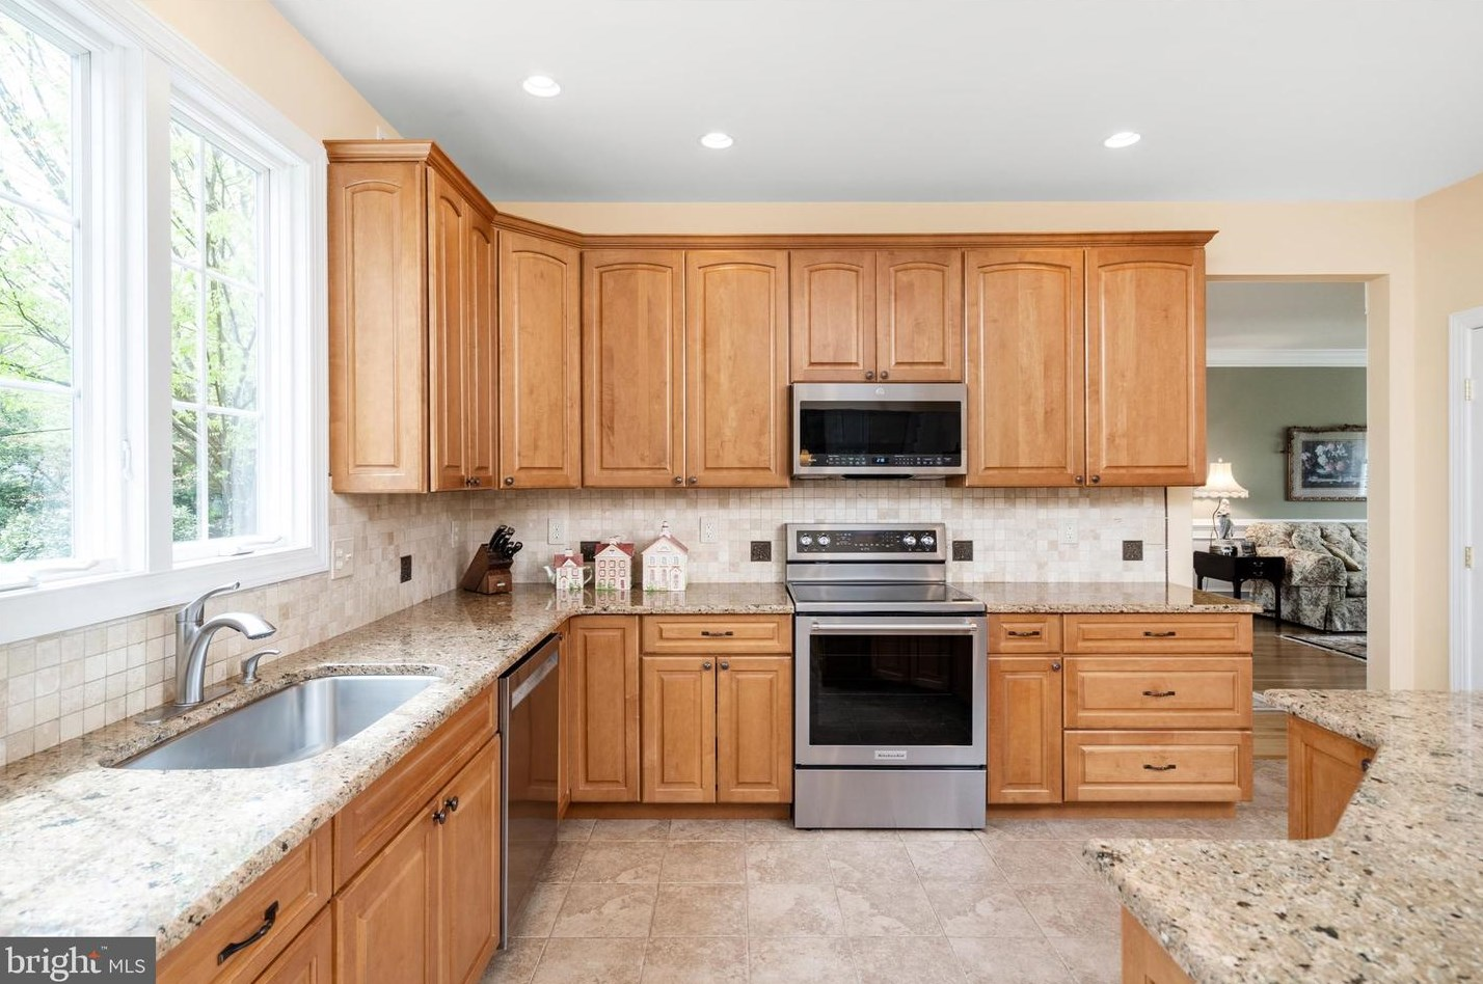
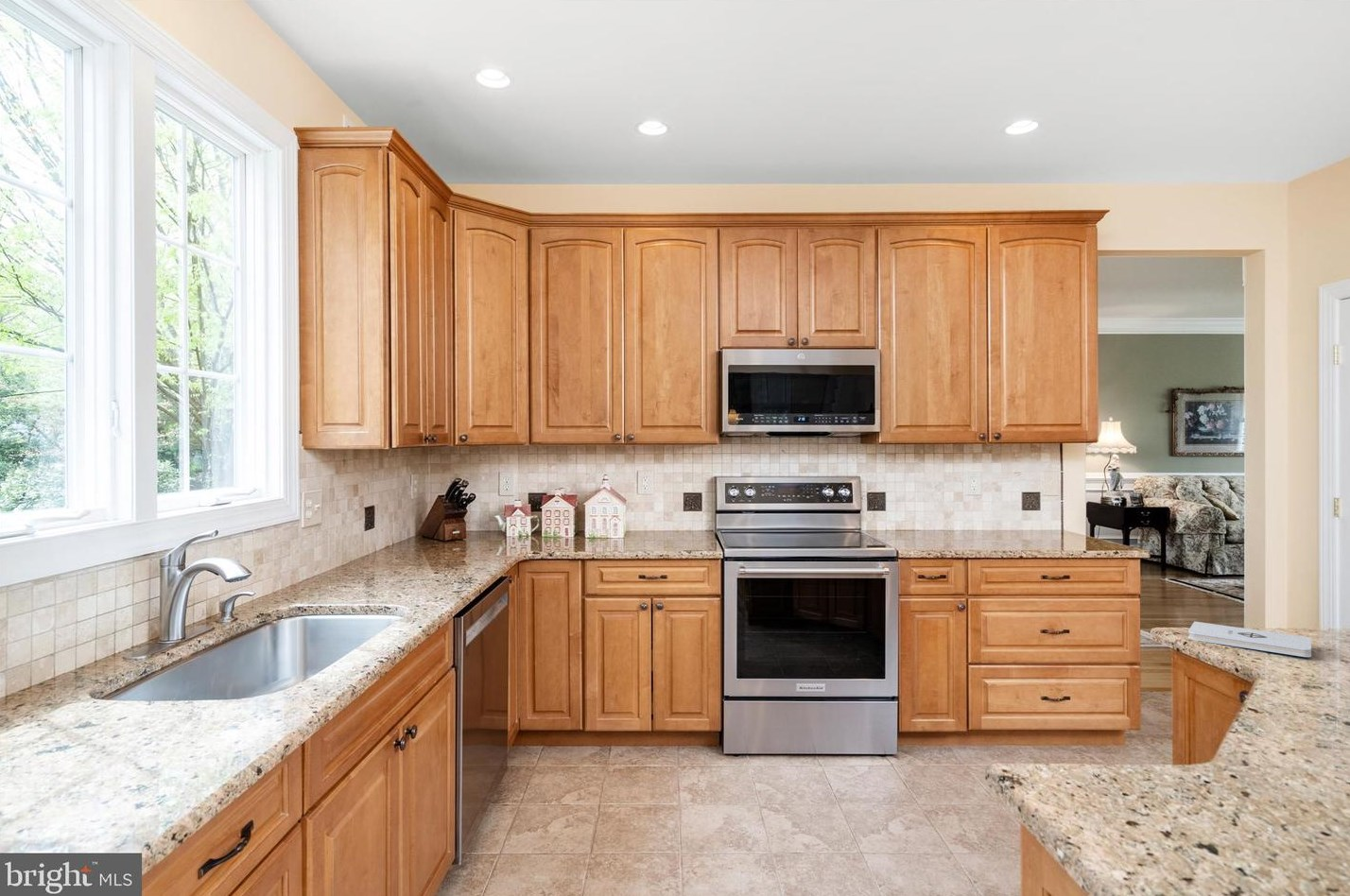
+ notepad (1248, 638)
